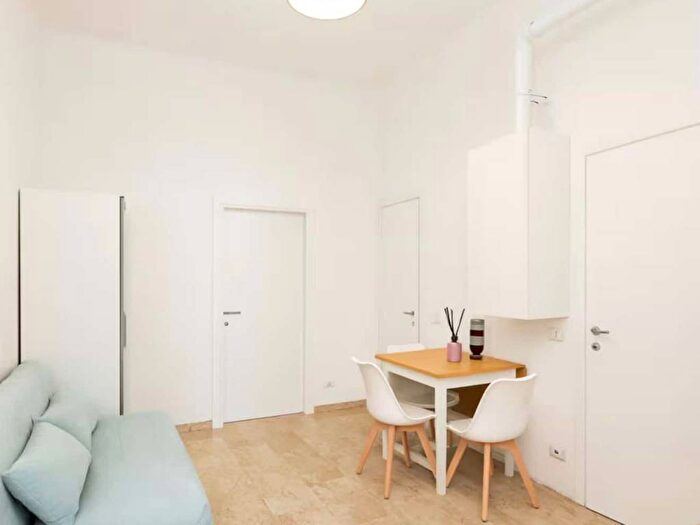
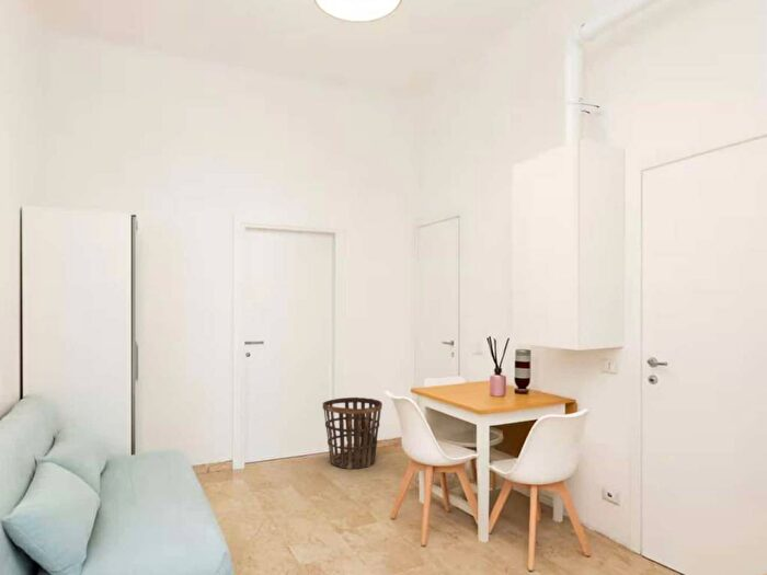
+ basket (352, 432)
